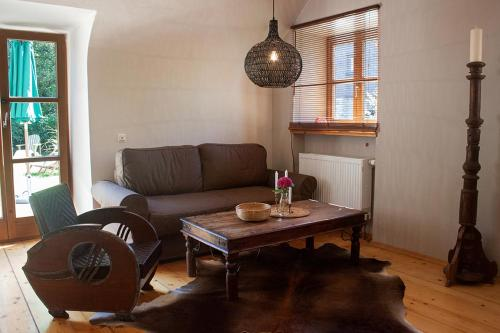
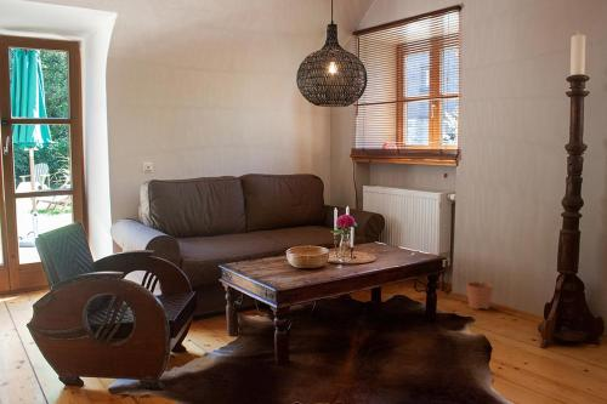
+ plant pot (480, 290)
